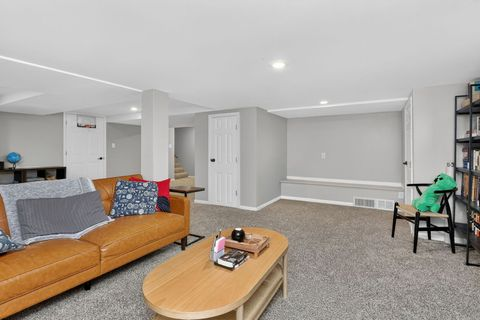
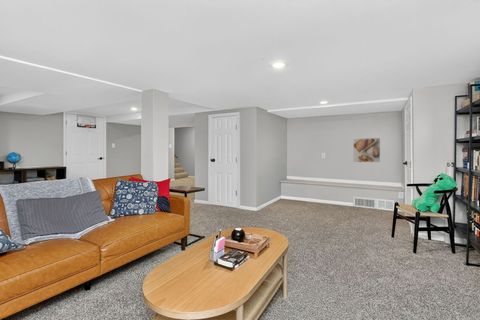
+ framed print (366, 150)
